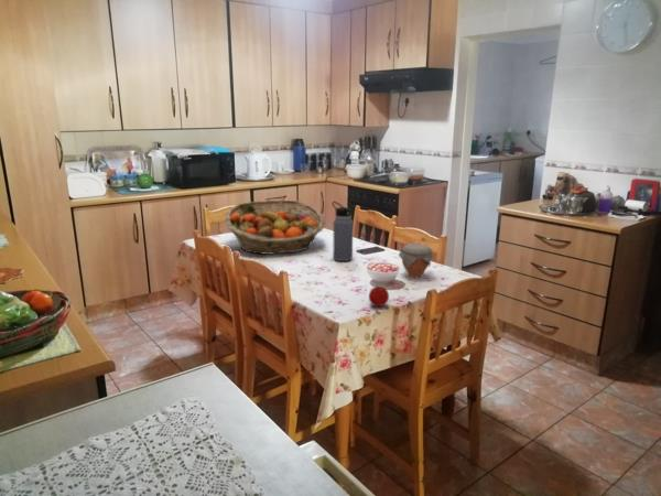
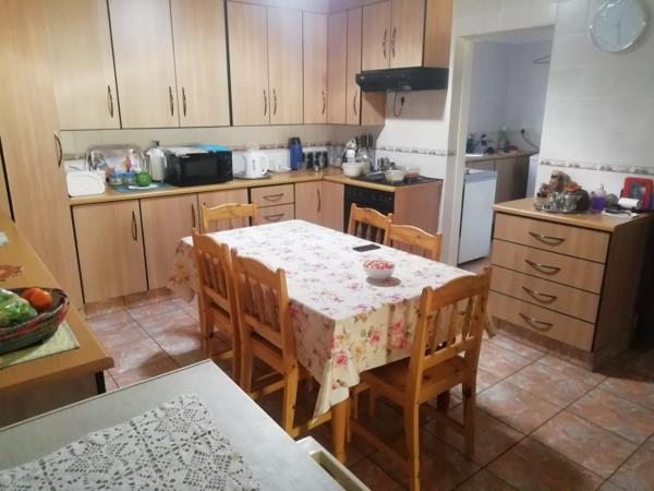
- water bottle (342, 229)
- apple (378, 294)
- jar (415, 260)
- fruit basket (275, 226)
